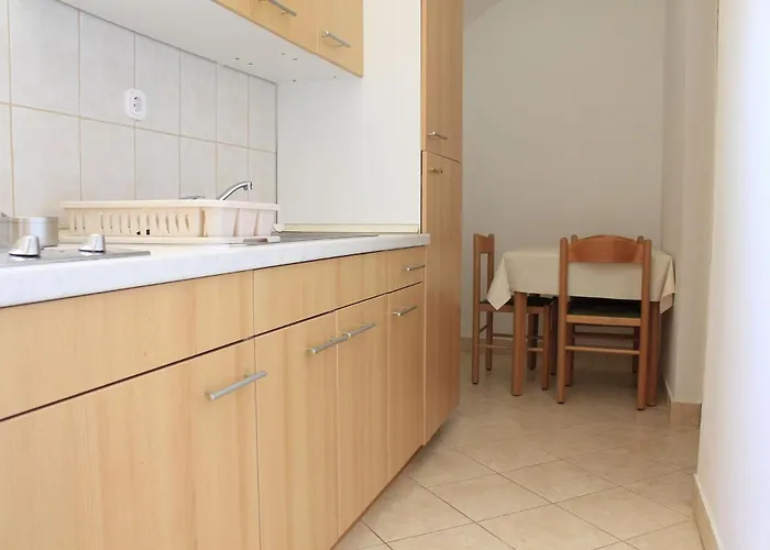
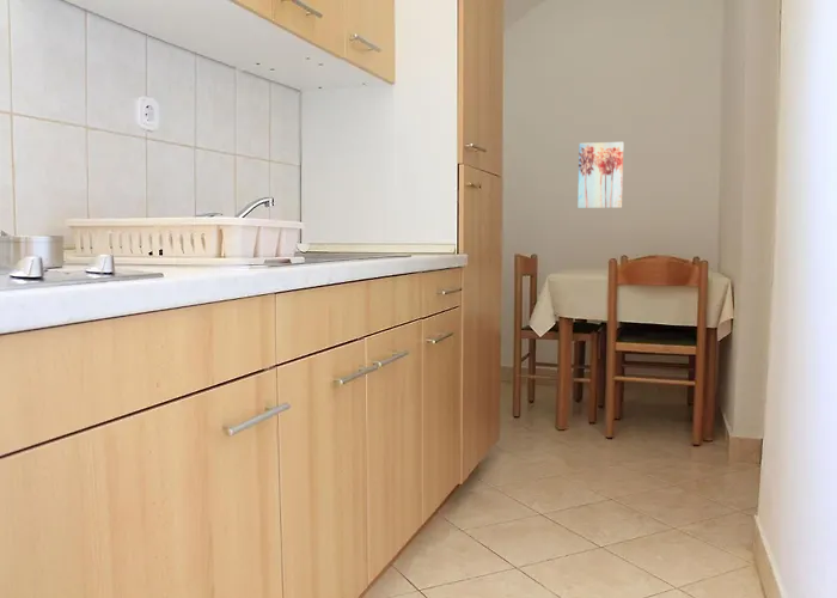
+ wall art (600, 175)
